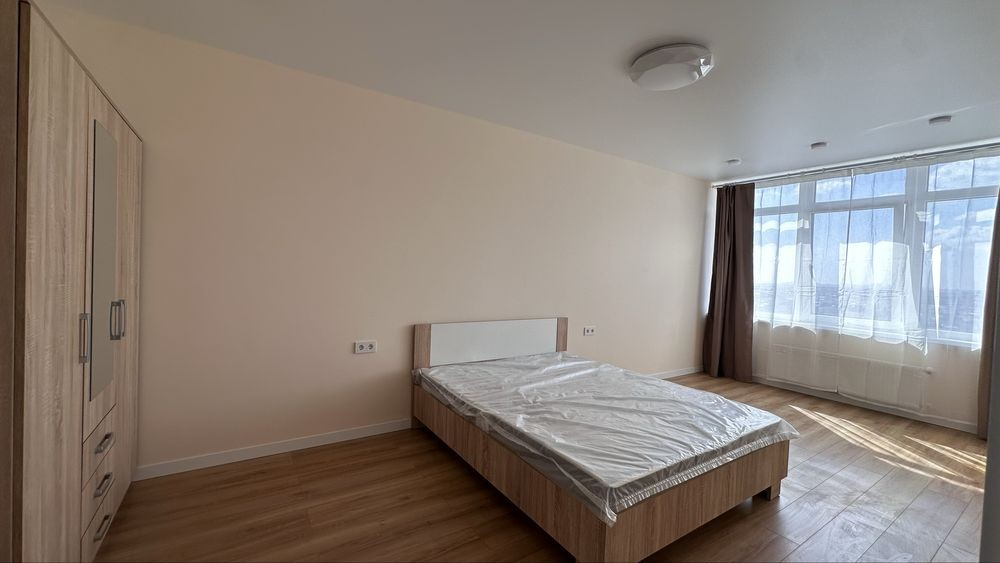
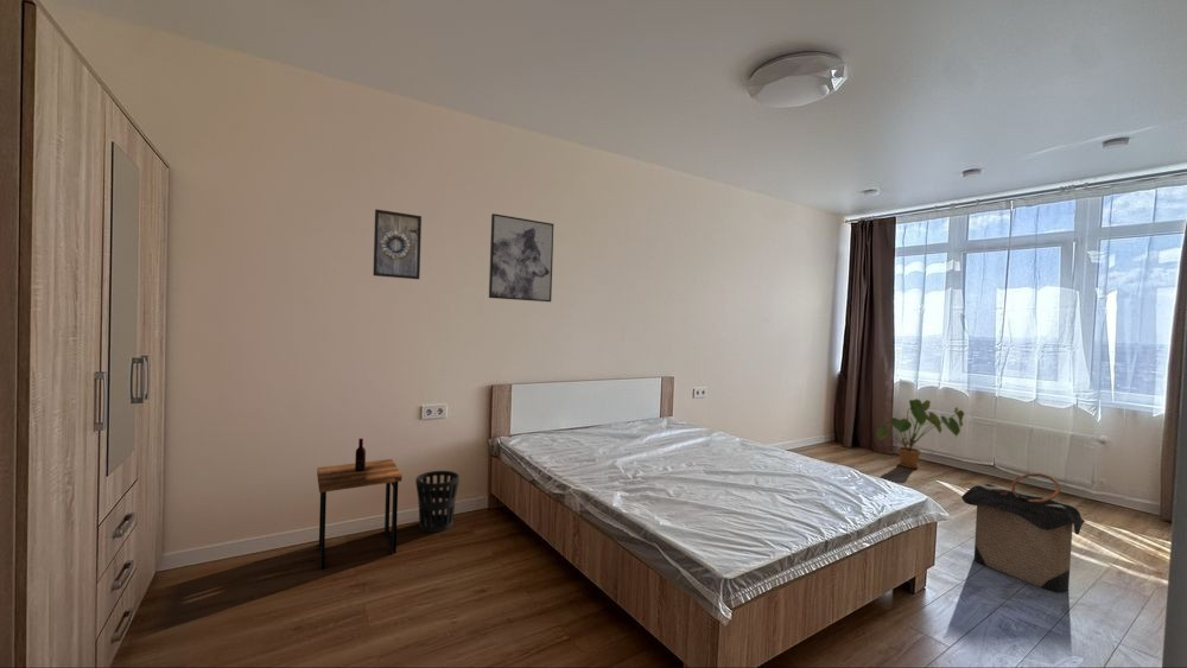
+ wall art (522, 259)
+ house plant (921, 434)
+ laundry hamper (1017, 522)
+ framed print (398, 244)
+ wastebasket (437, 501)
+ side table (358, 486)
